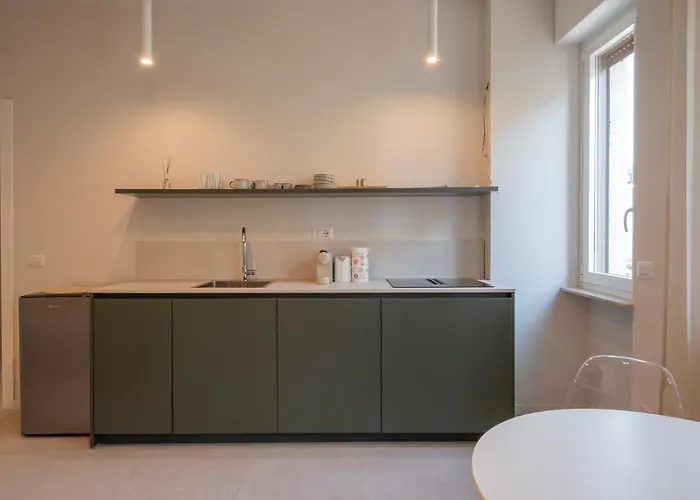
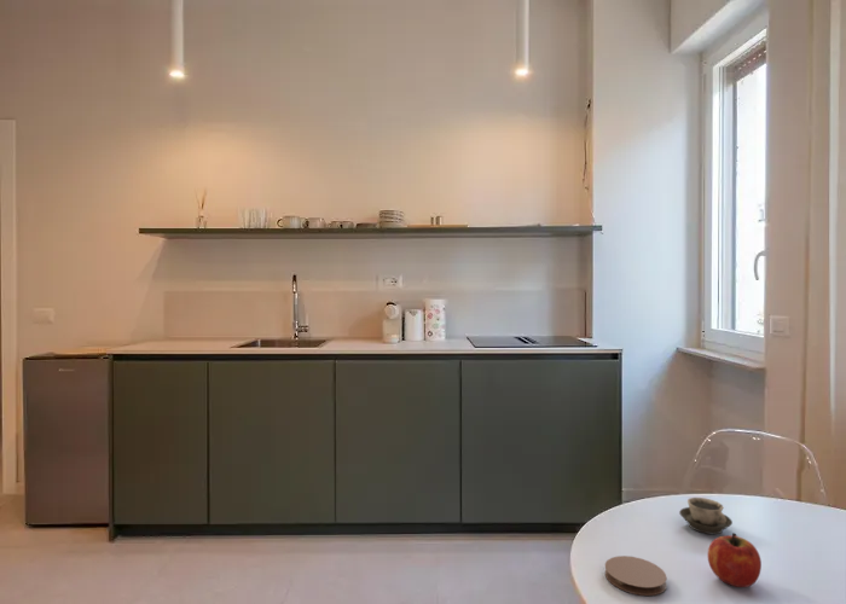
+ fruit (734, 558)
+ cup (705, 515)
+ coaster (634, 574)
